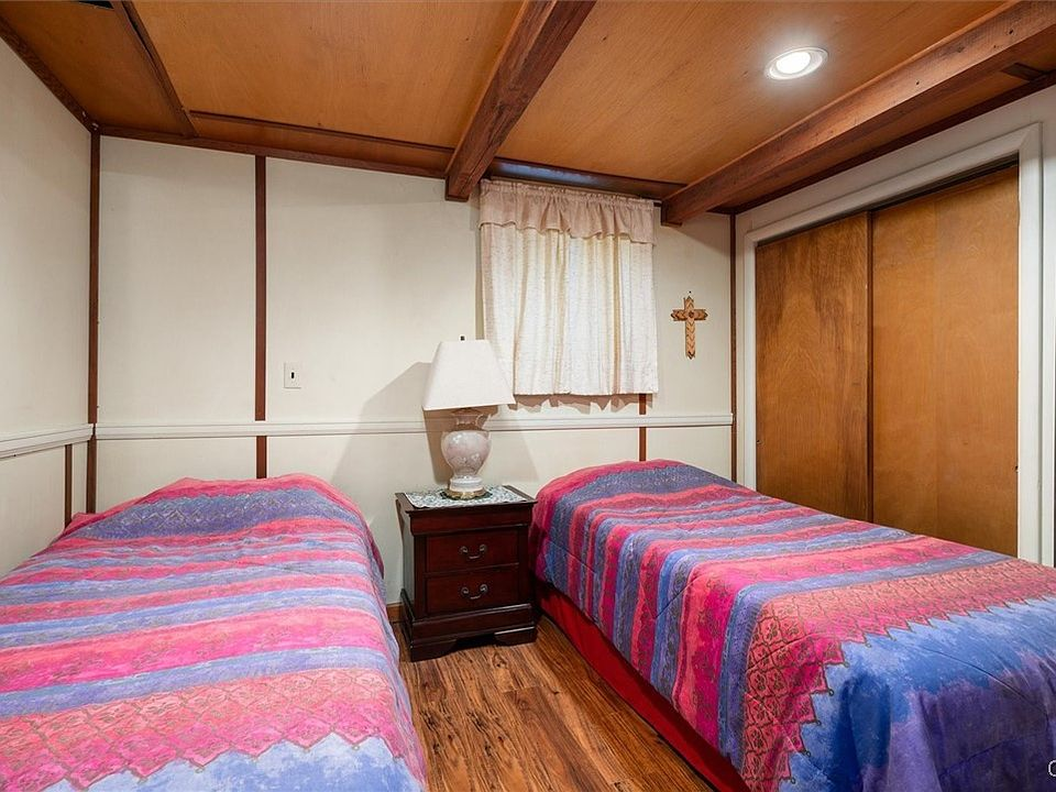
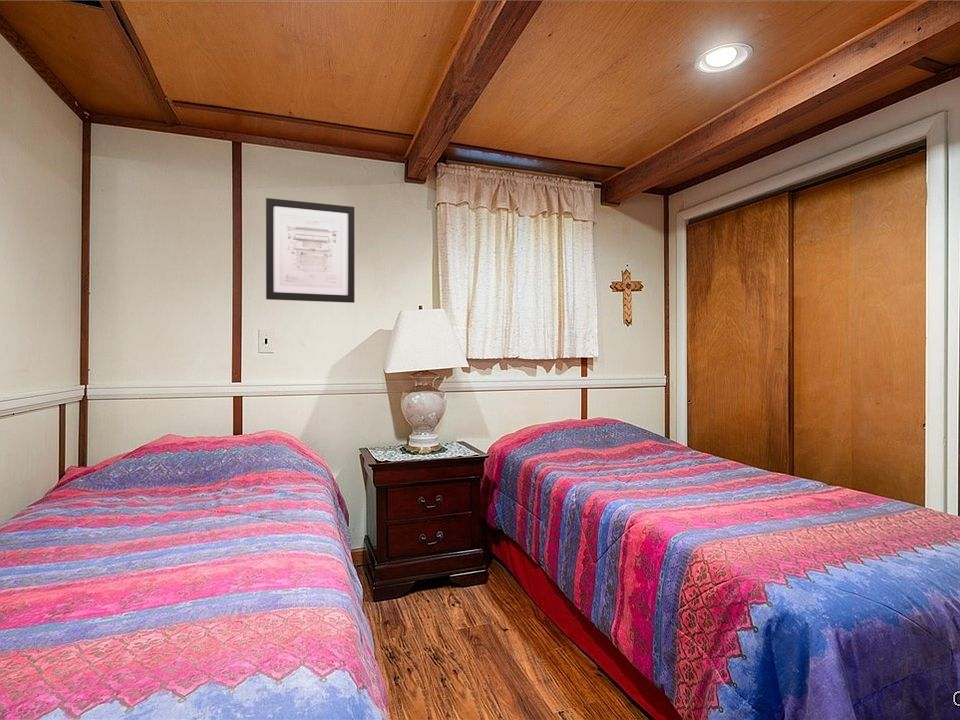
+ wall art (311, 252)
